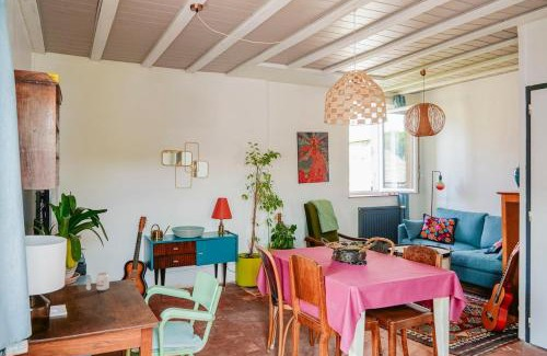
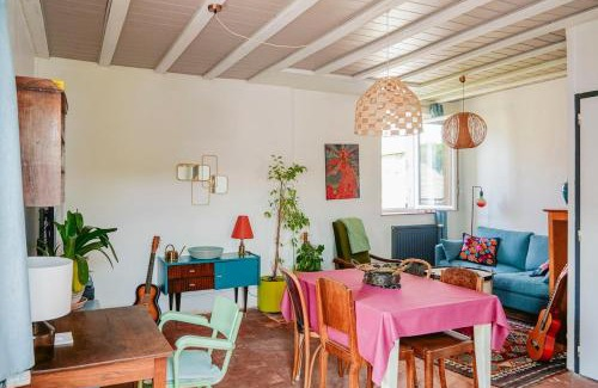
- candle (97, 282)
